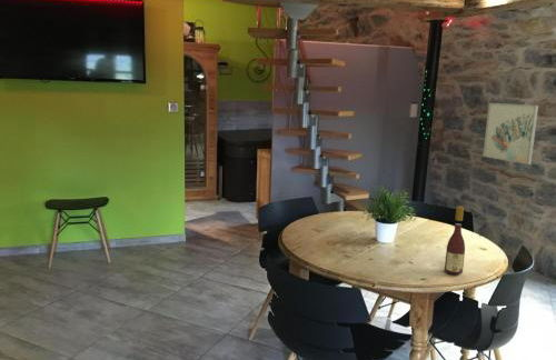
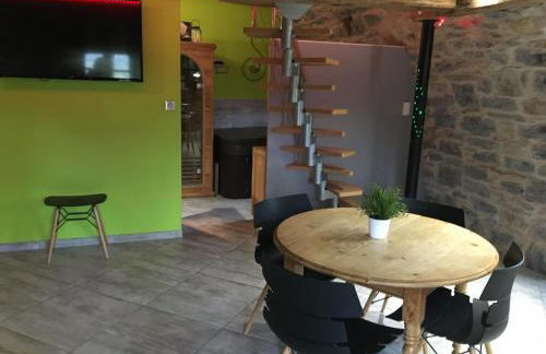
- wine bottle (456, 240)
- wall art (508, 132)
